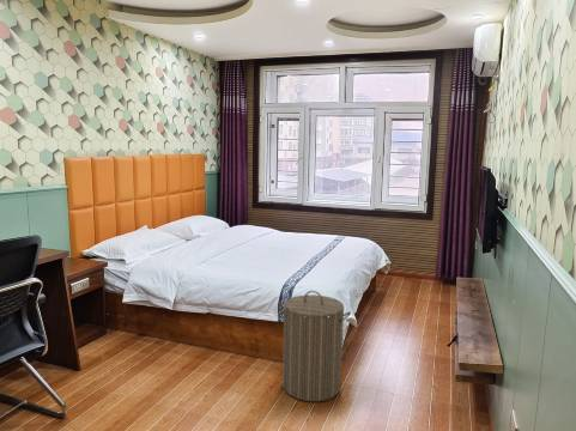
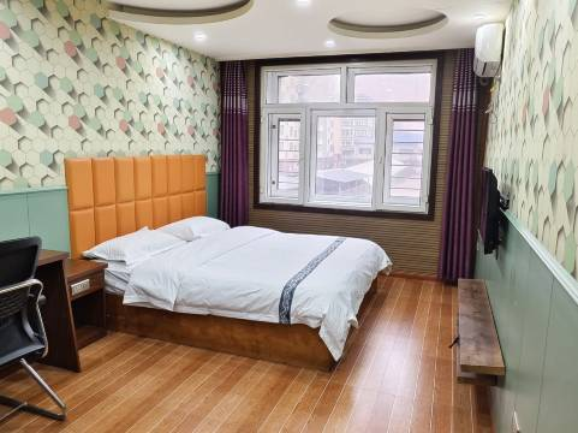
- laundry hamper (313, 339)
